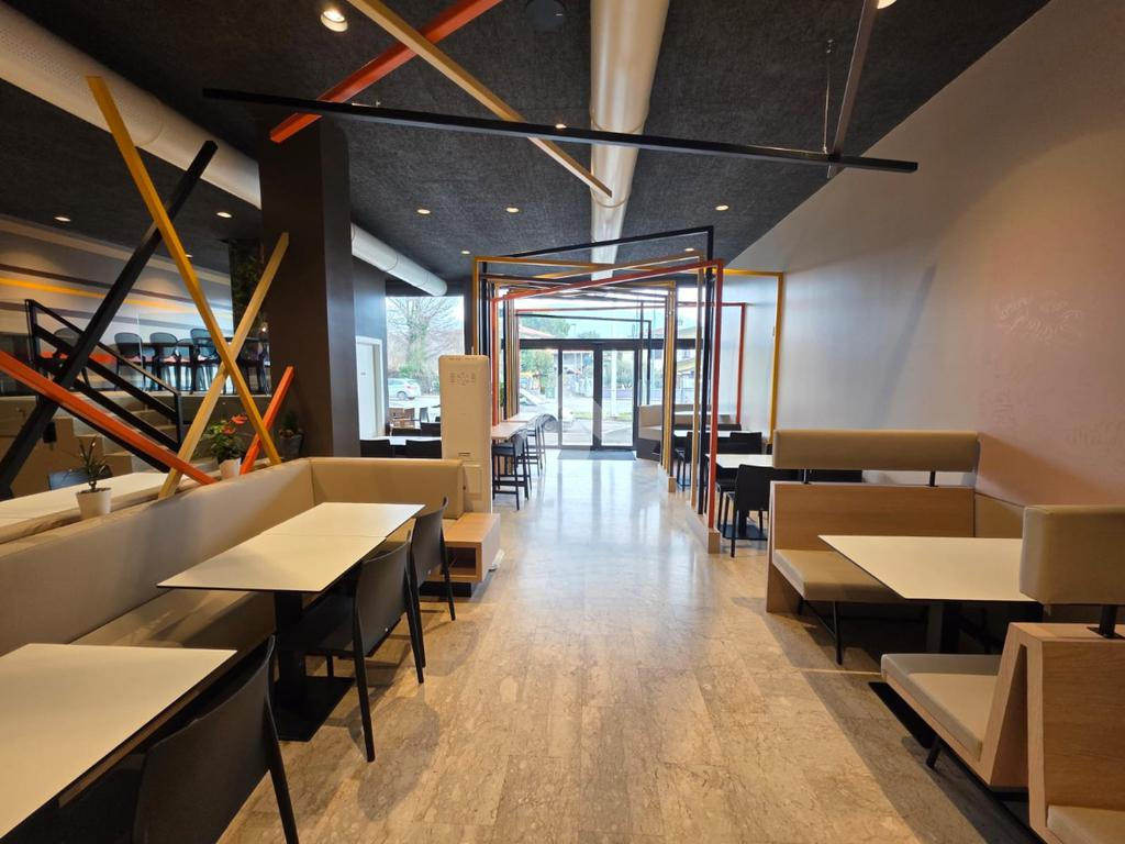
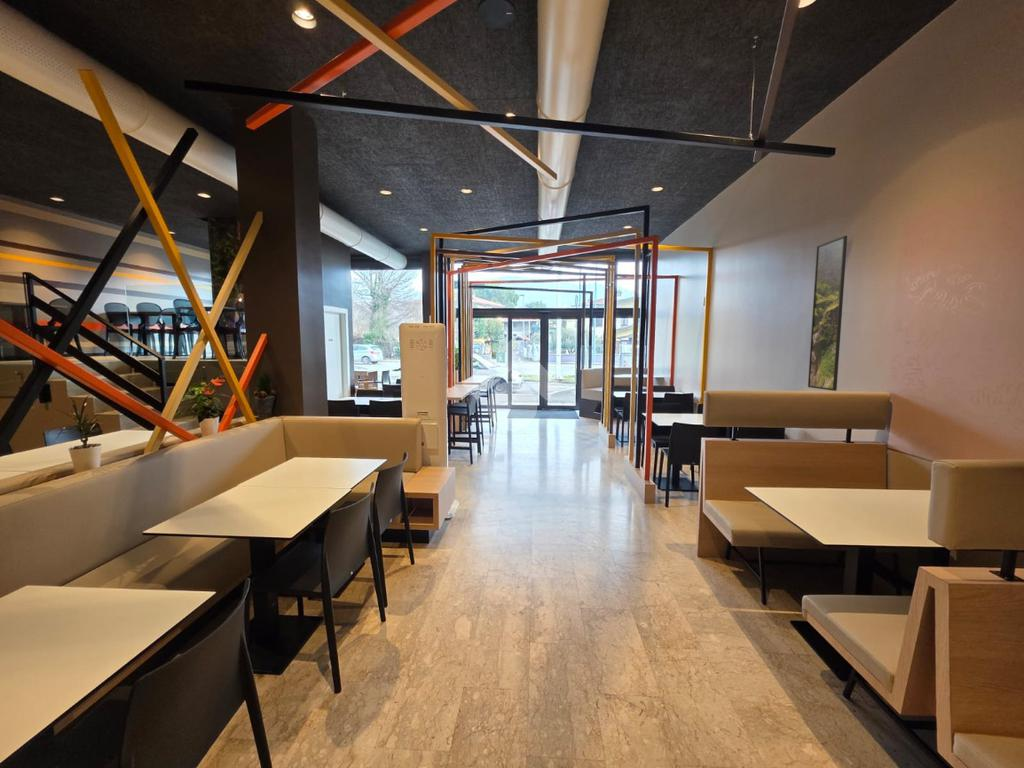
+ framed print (826, 316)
